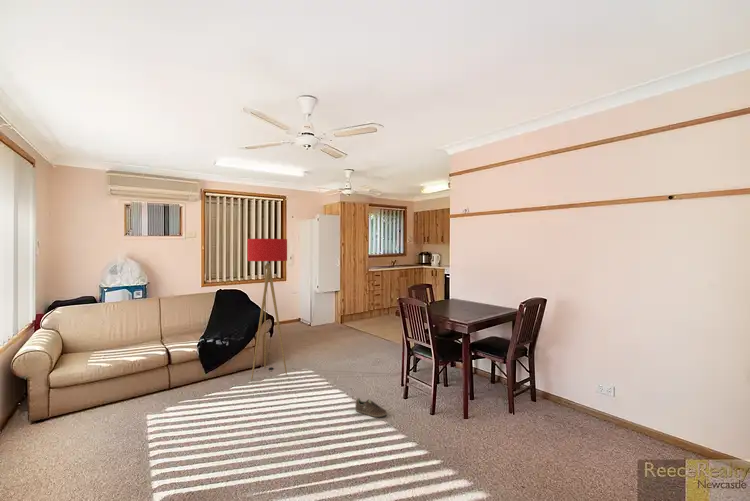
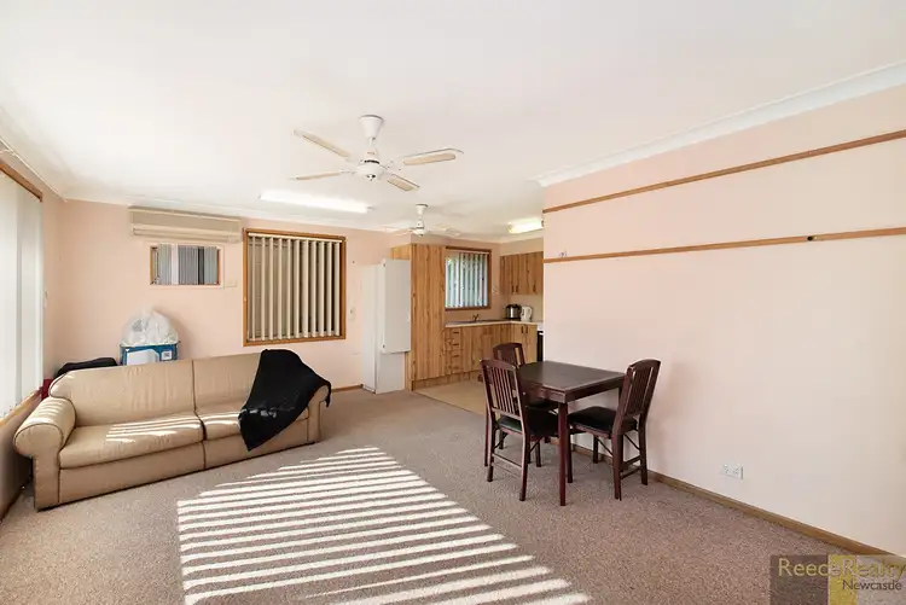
- floor lamp (265, 306)
- sneaker (370, 407)
